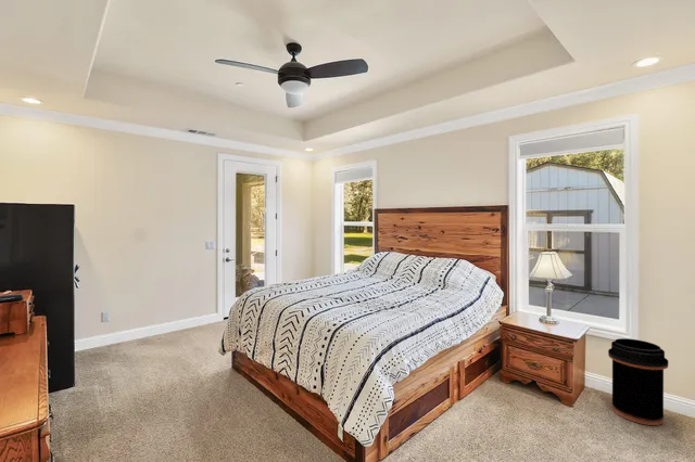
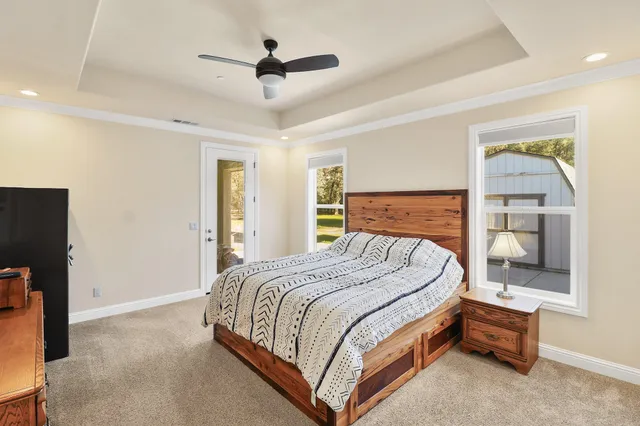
- trash can (636, 378)
